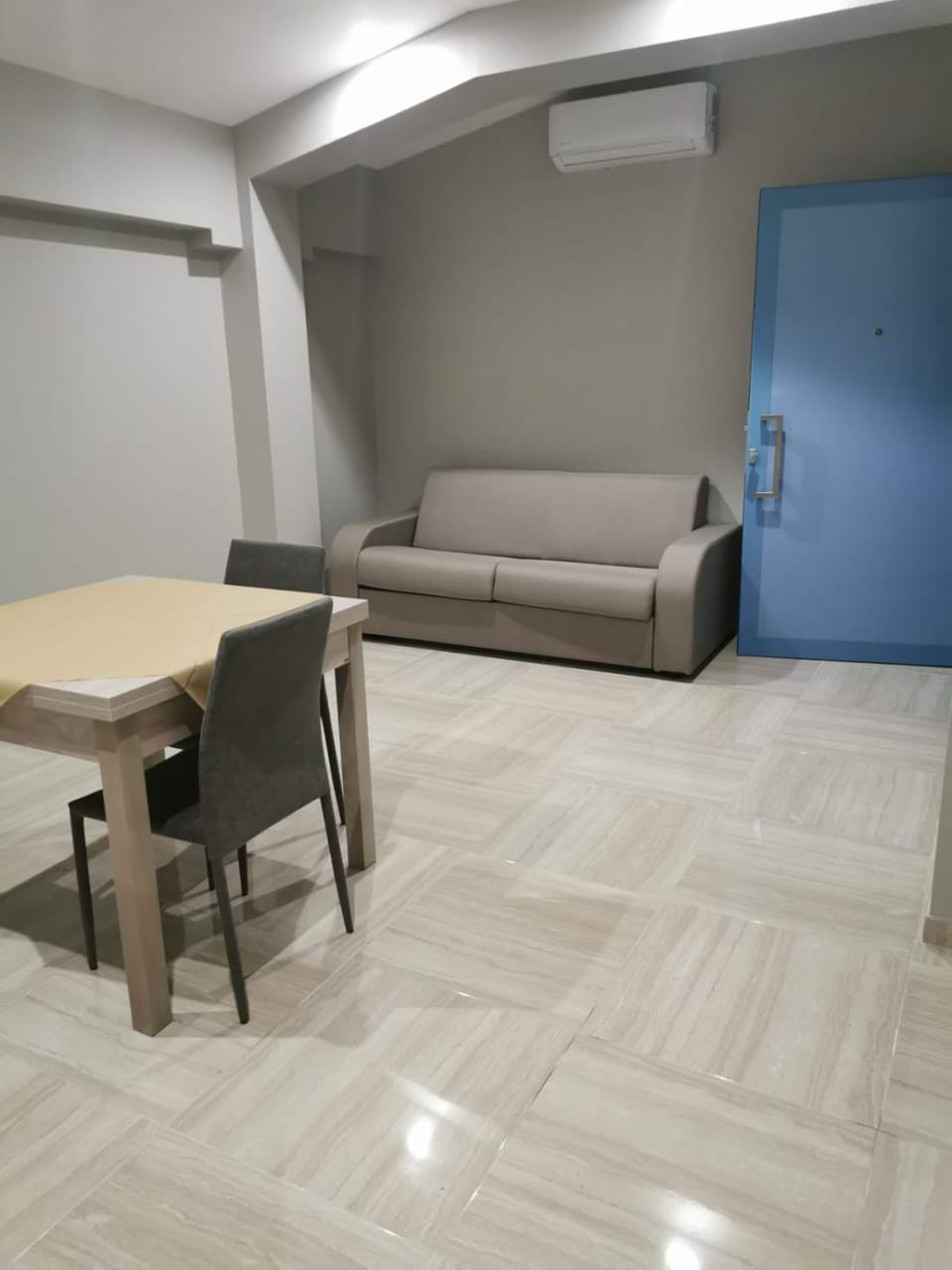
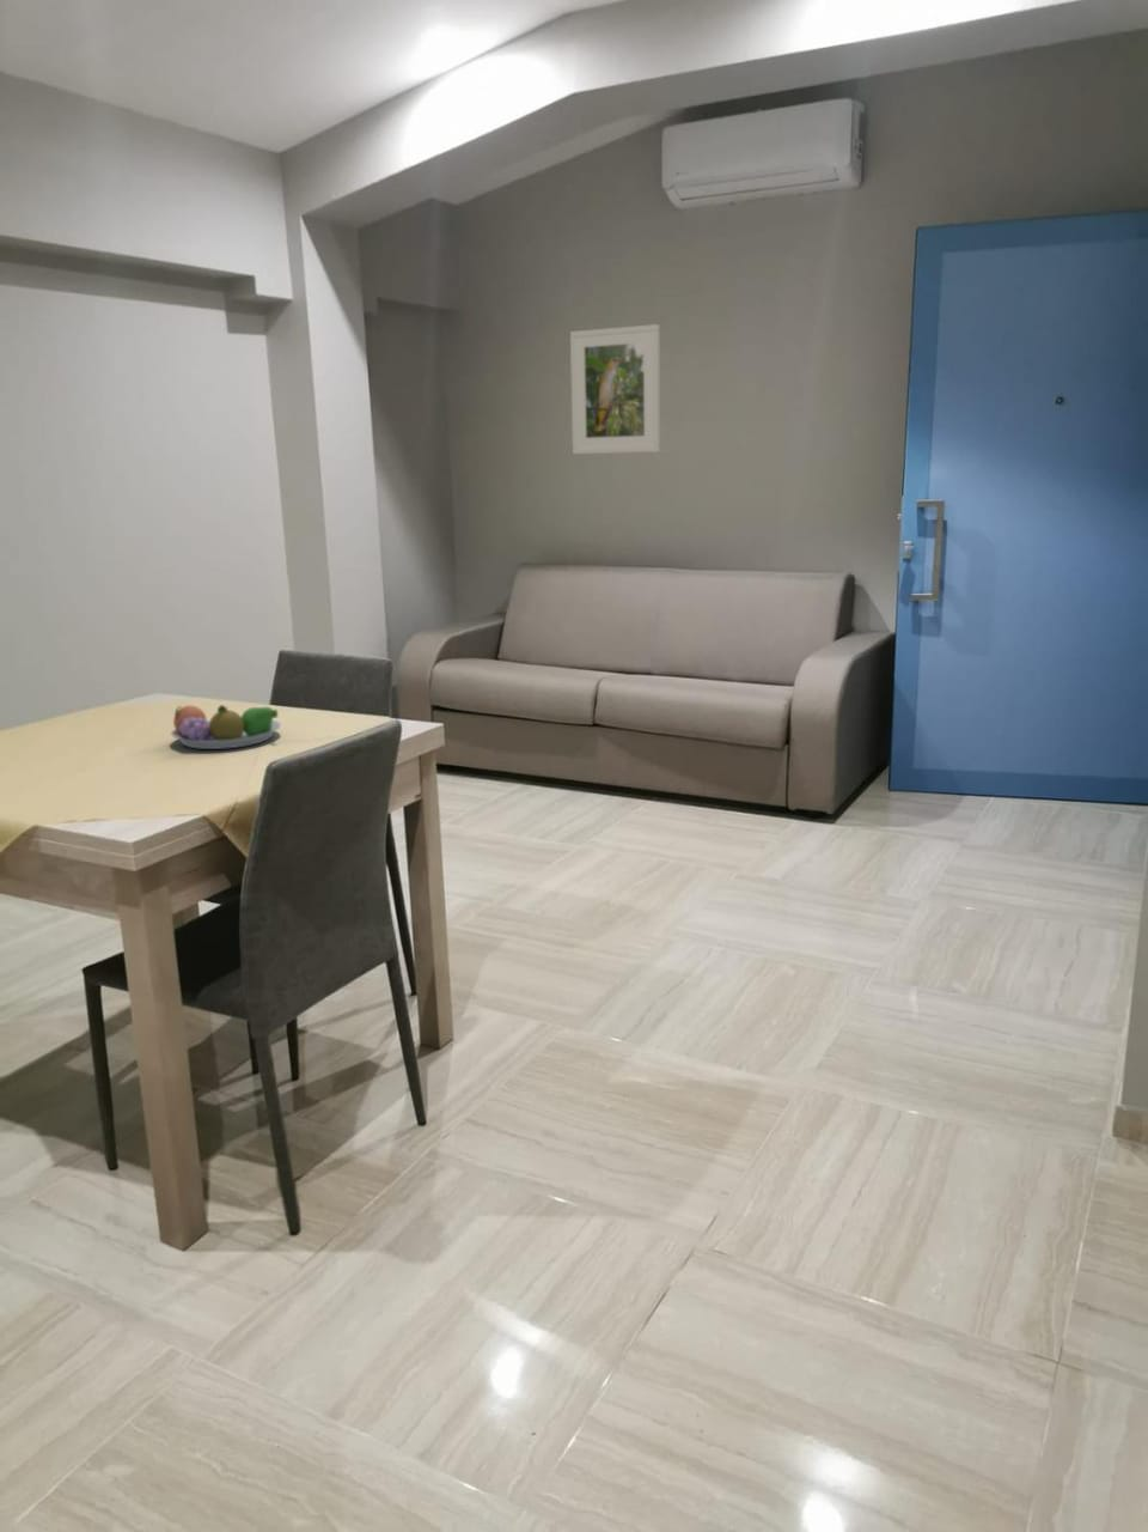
+ fruit bowl (227, 718)
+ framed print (615, 390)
